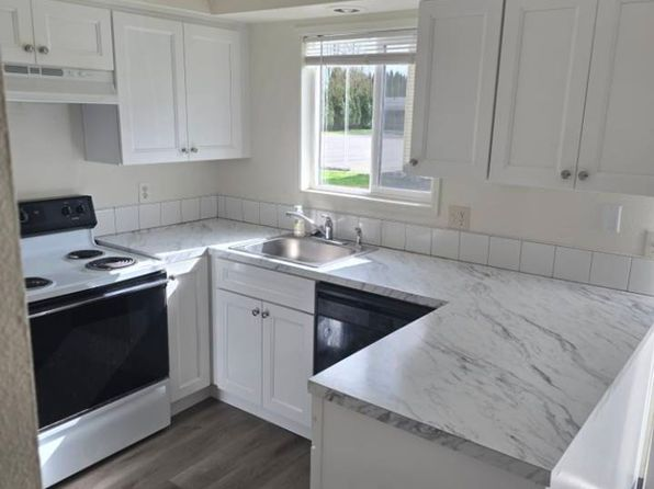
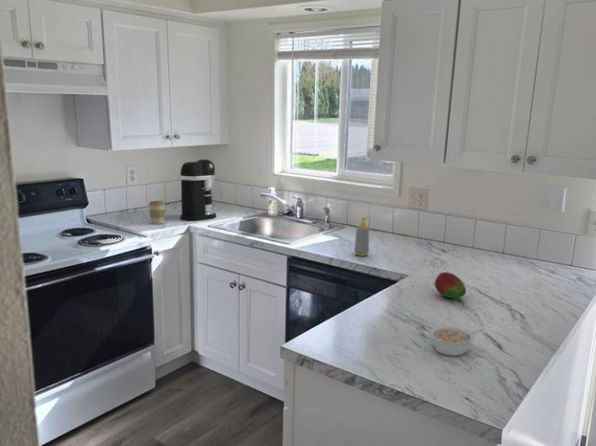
+ soap bottle (362, 235)
+ coffee maker (198, 188)
+ legume (452, 339)
+ fruit (450, 285)
+ coffee cup (157, 211)
